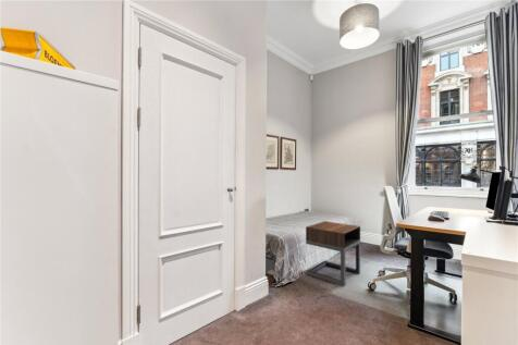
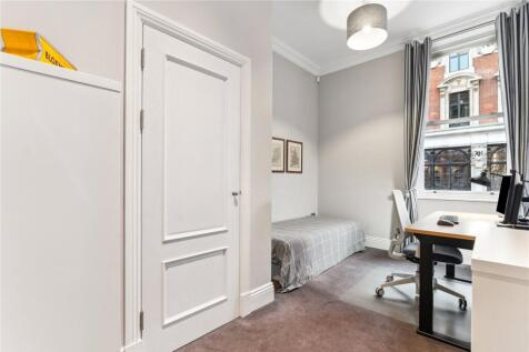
- nightstand (333, 249)
